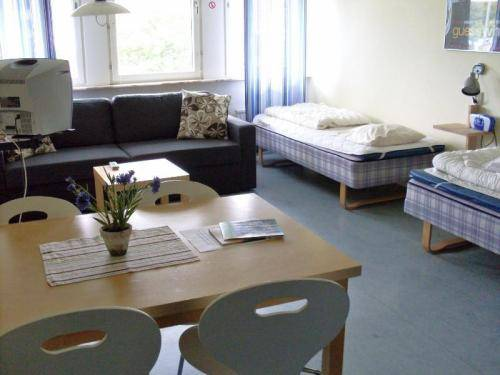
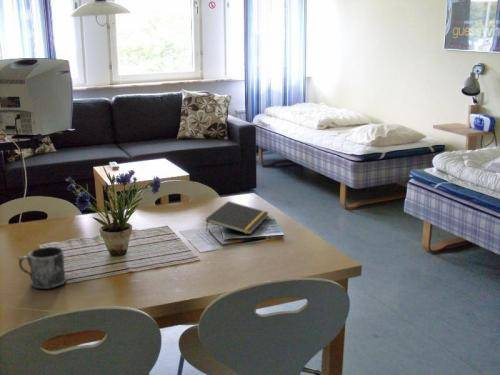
+ mug (42, 268)
+ notepad (238, 216)
